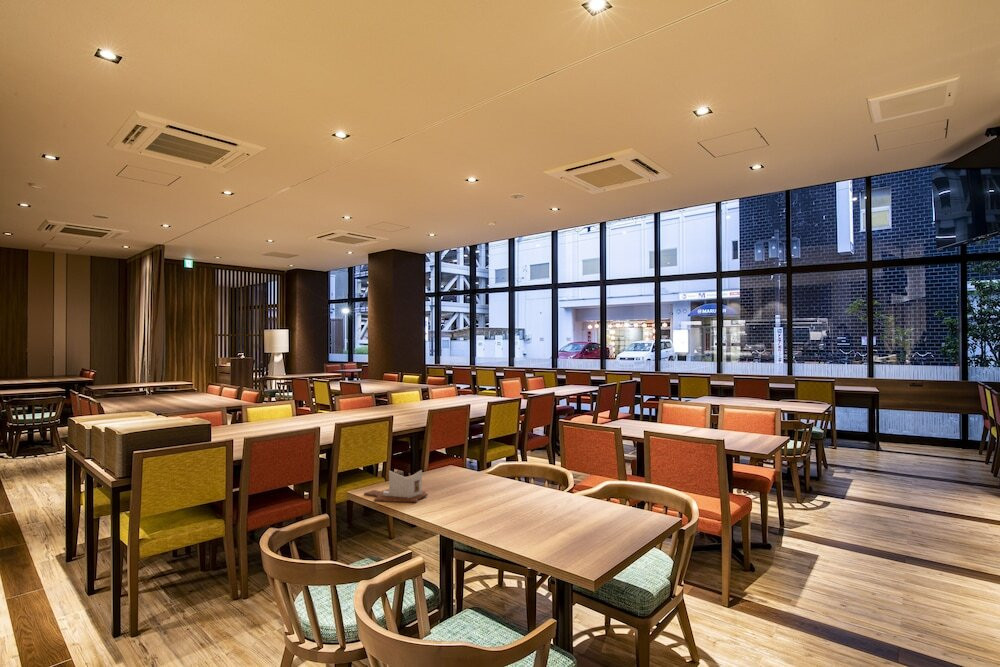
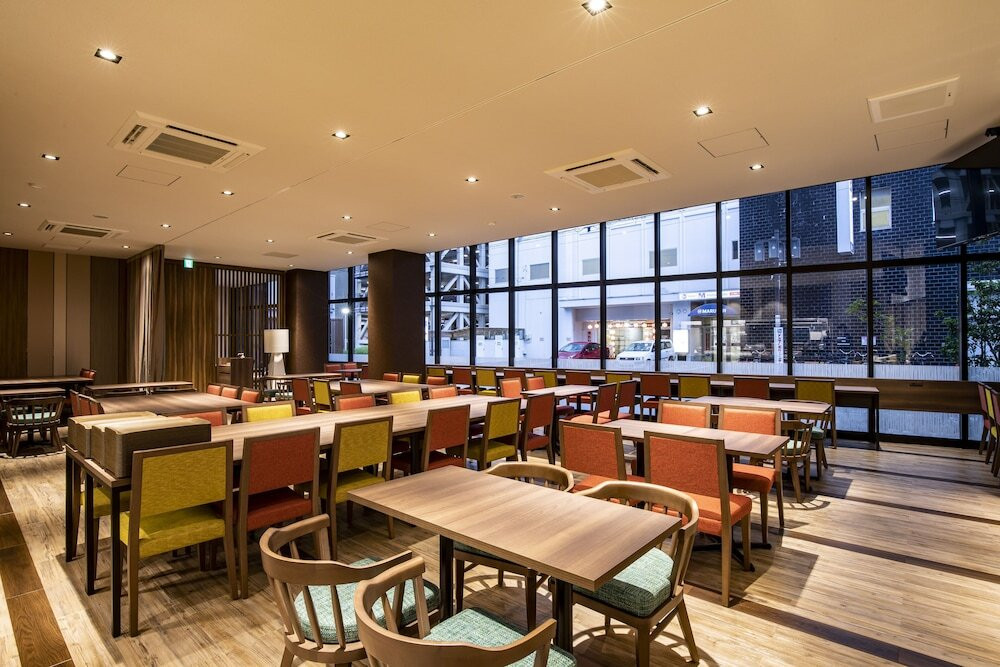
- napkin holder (397, 482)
